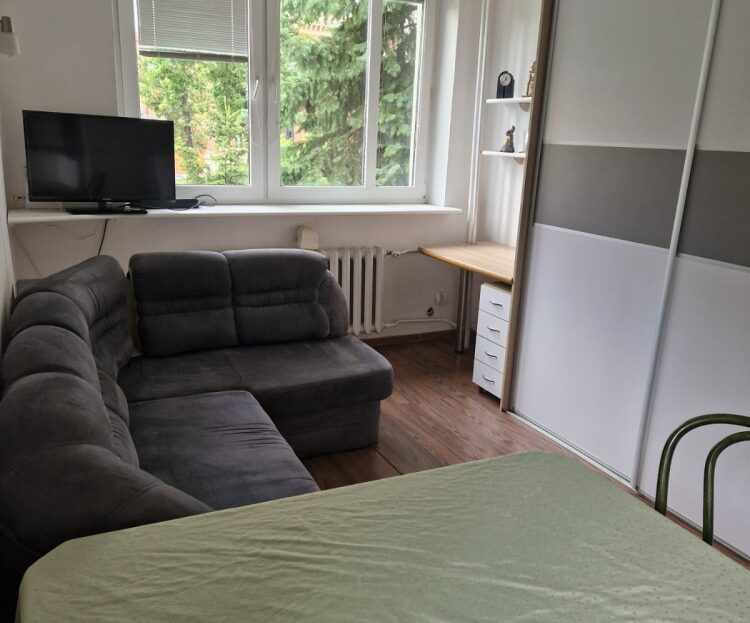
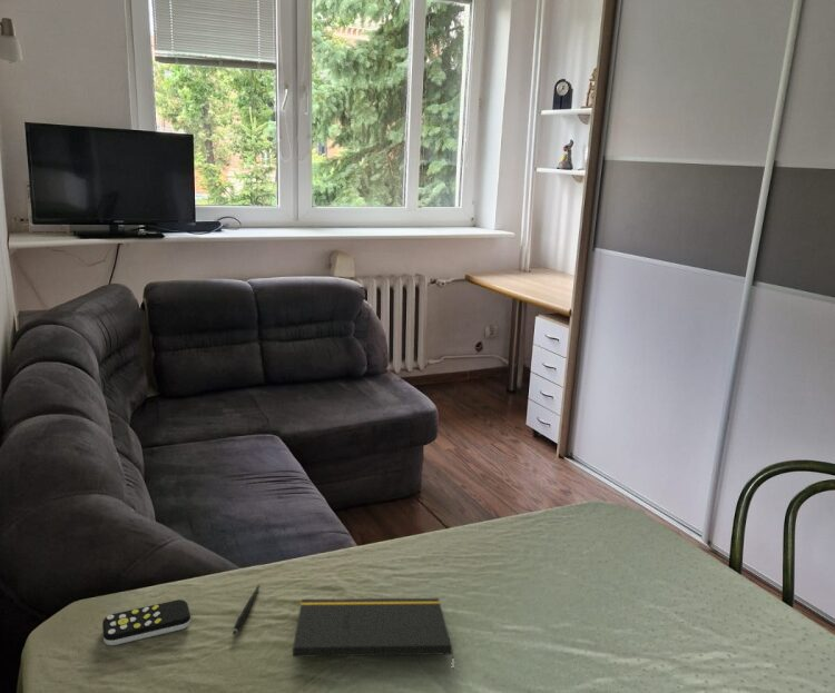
+ remote control (147, 621)
+ pen (247, 607)
+ notepad (371, 625)
